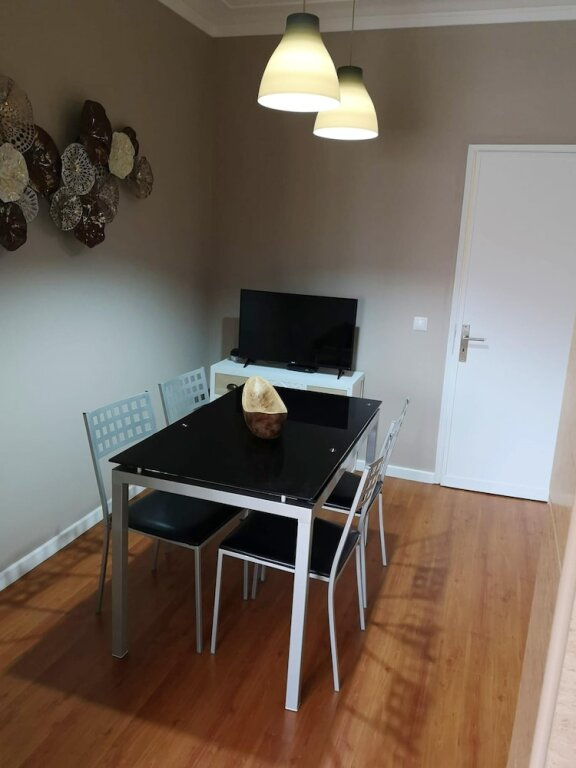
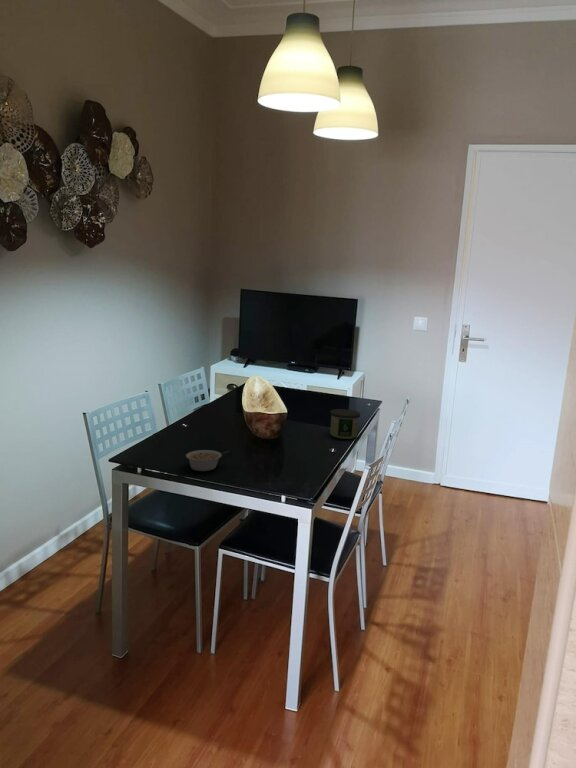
+ candle (344, 424)
+ legume (204, 459)
